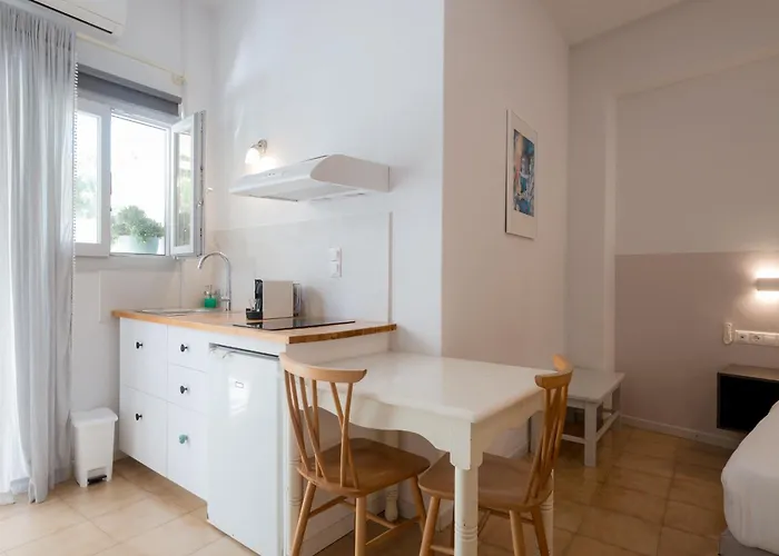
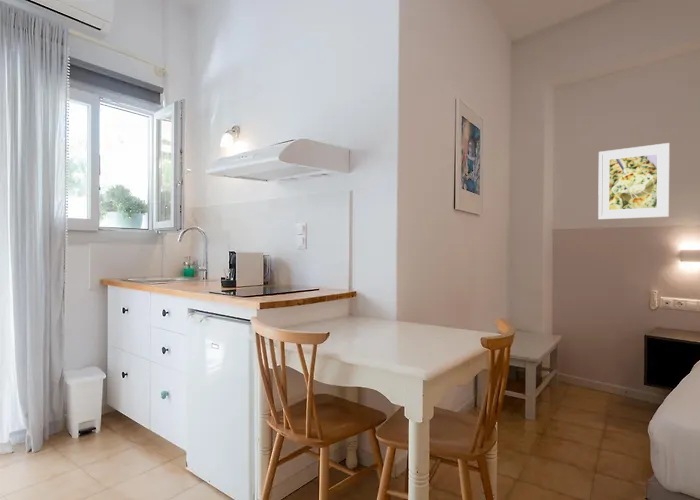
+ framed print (632, 182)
